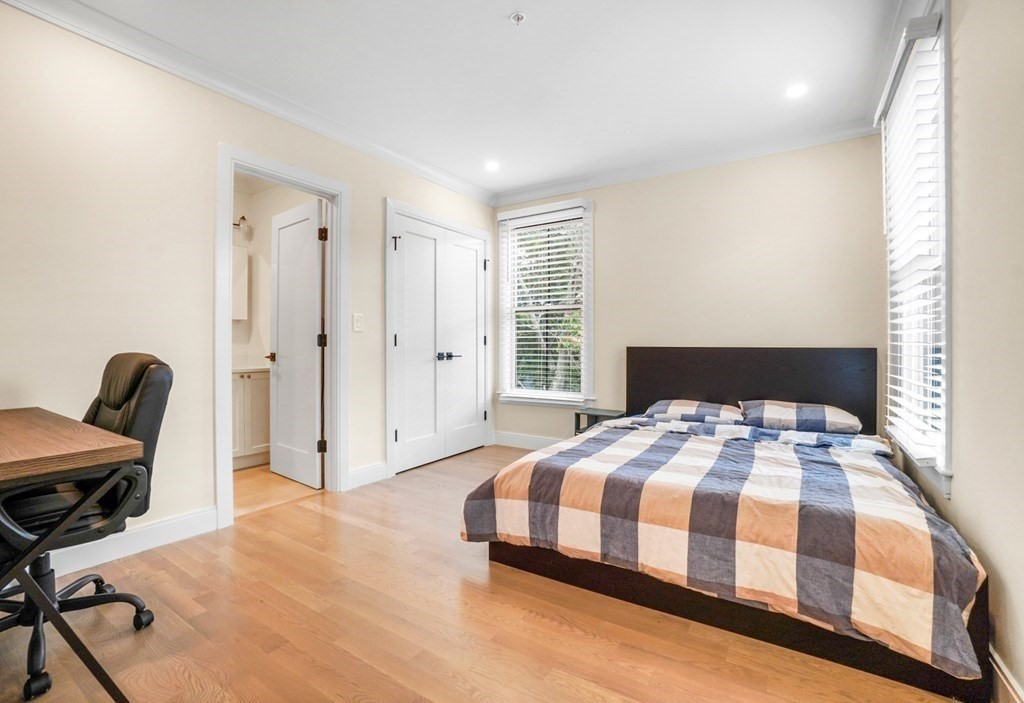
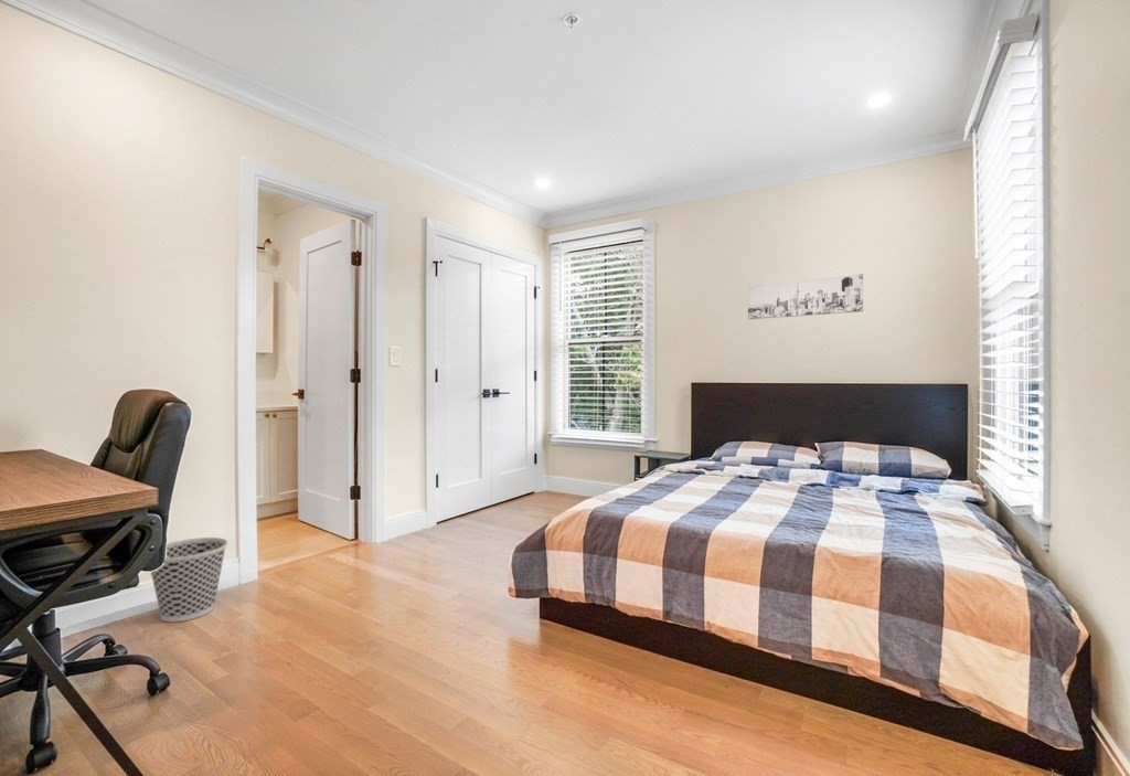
+ wastebasket (188, 580)
+ wall art (802, 298)
